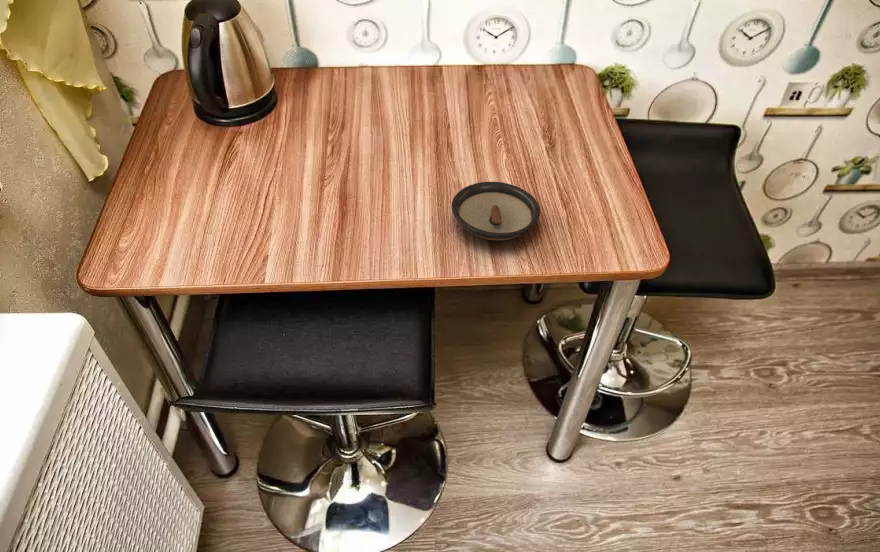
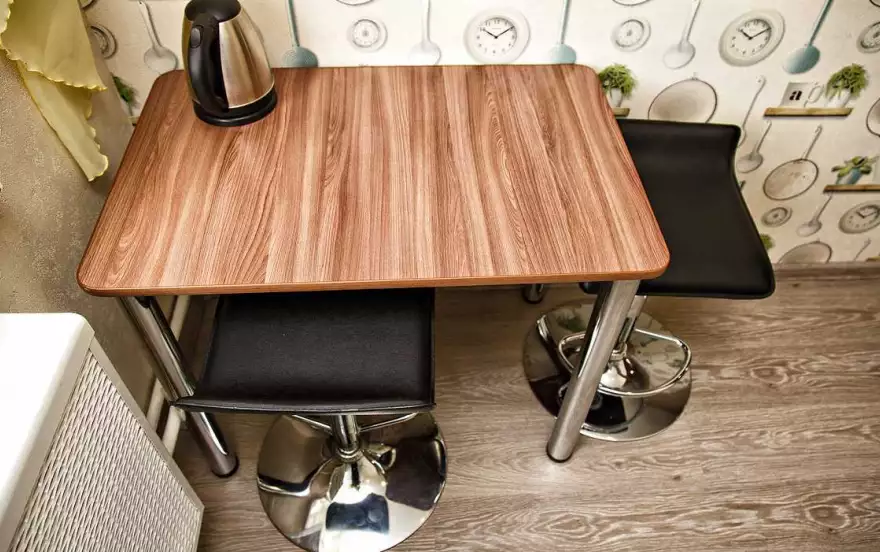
- saucer (494, 215)
